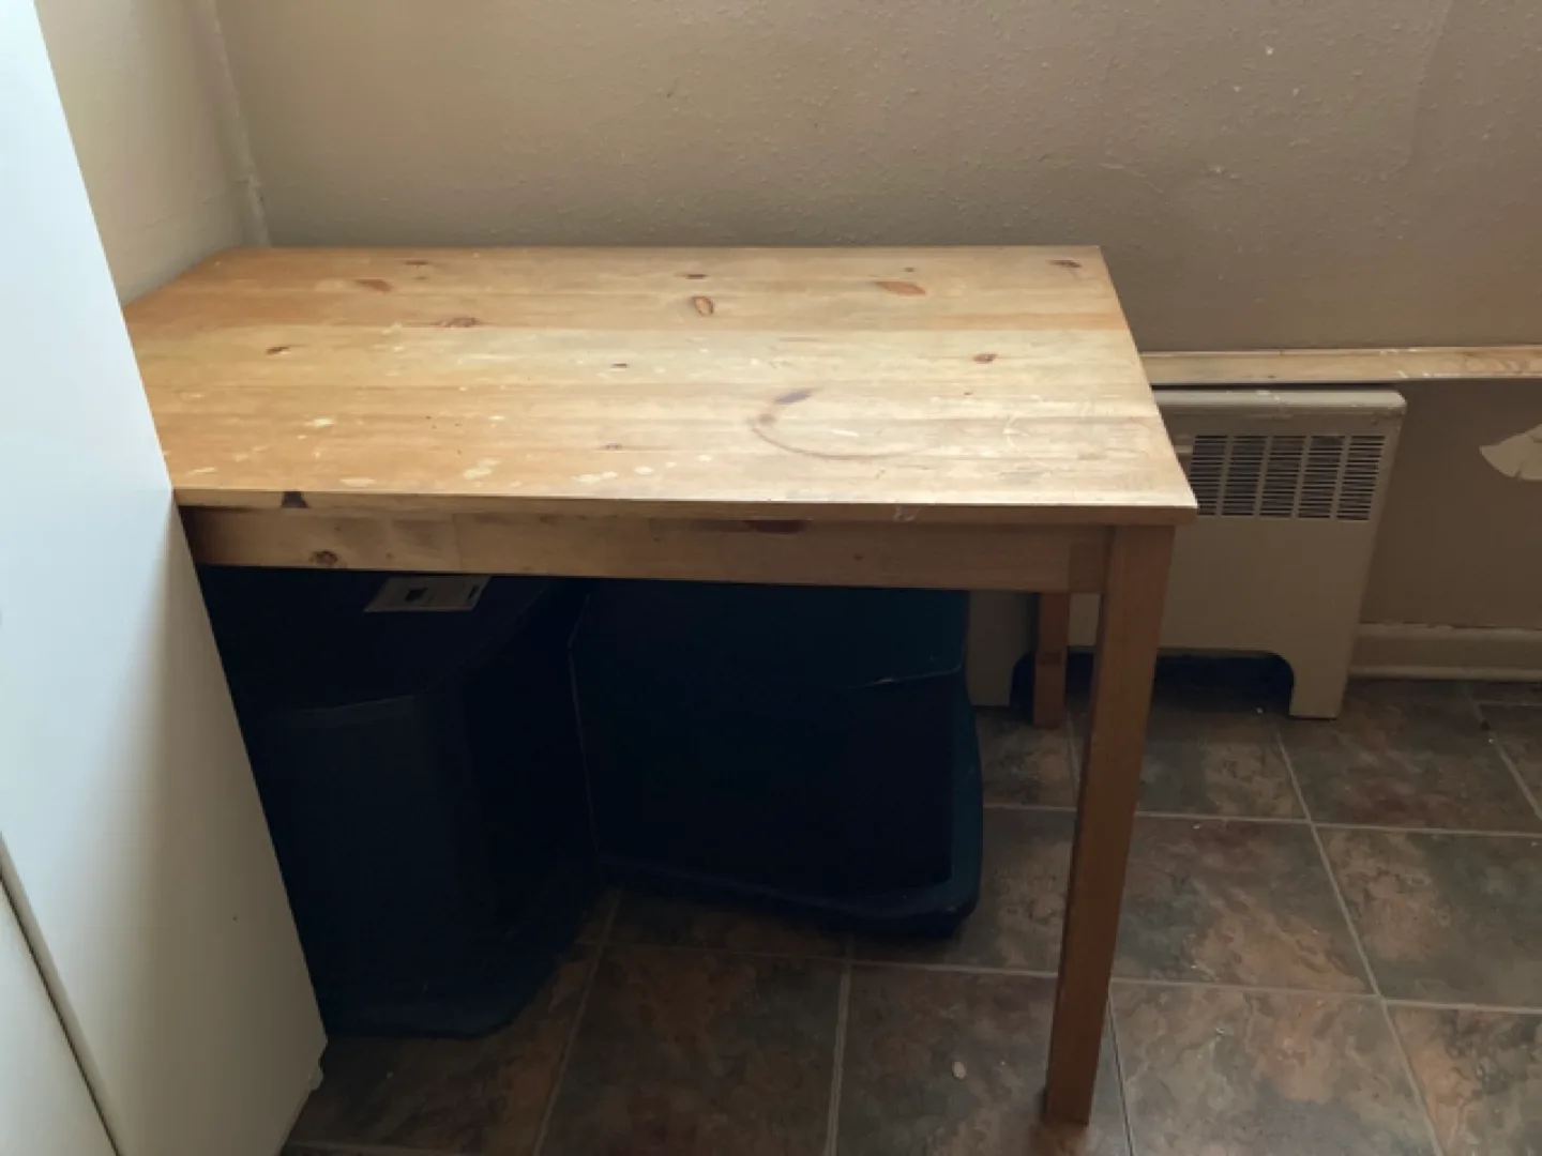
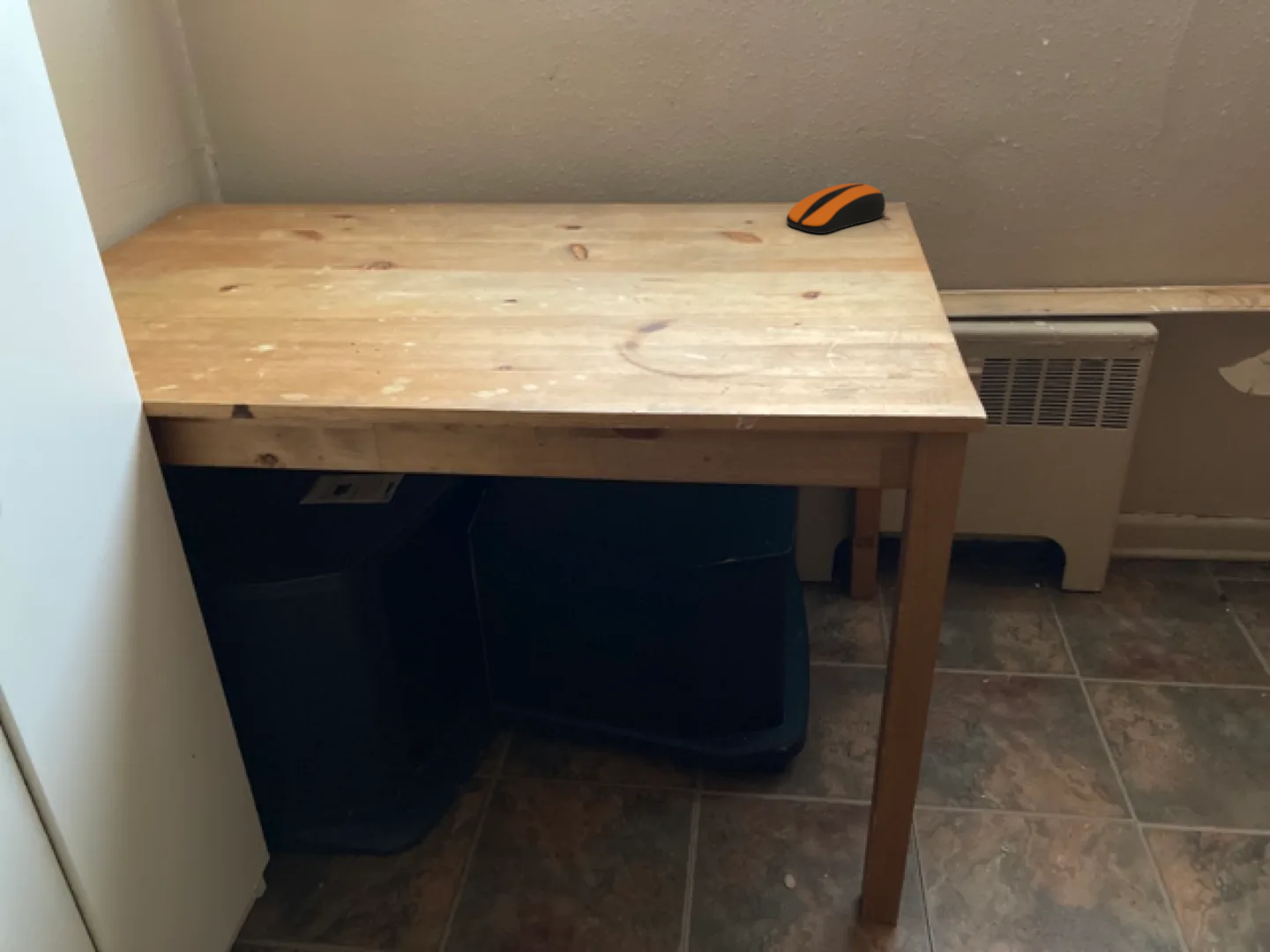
+ computer mouse (839, 204)
